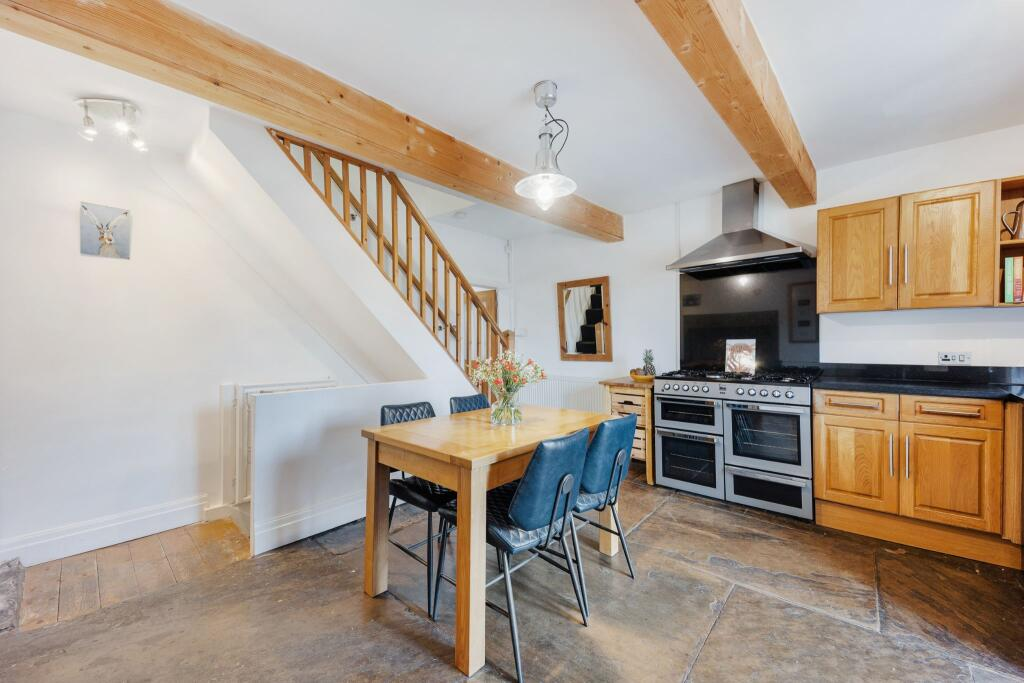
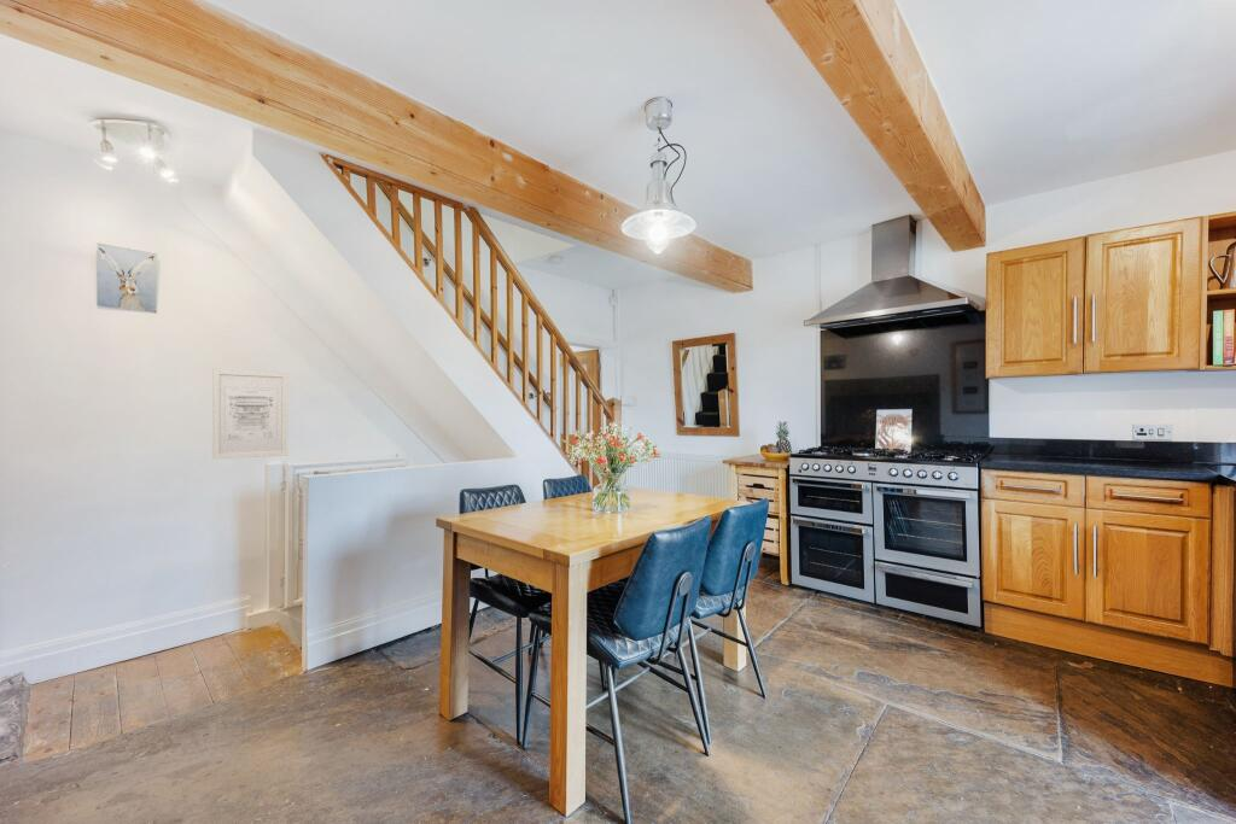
+ wall art (251, 414)
